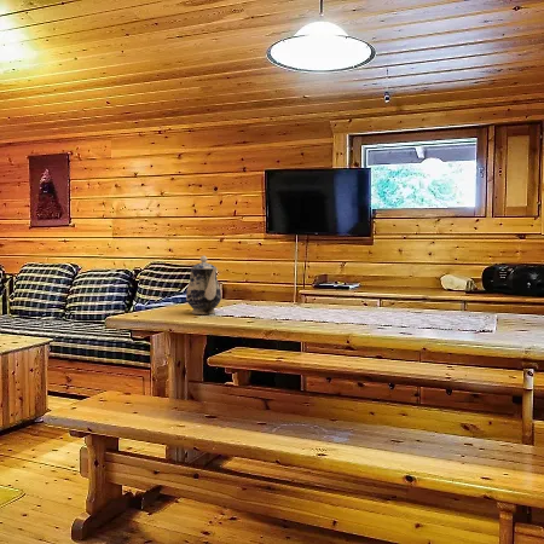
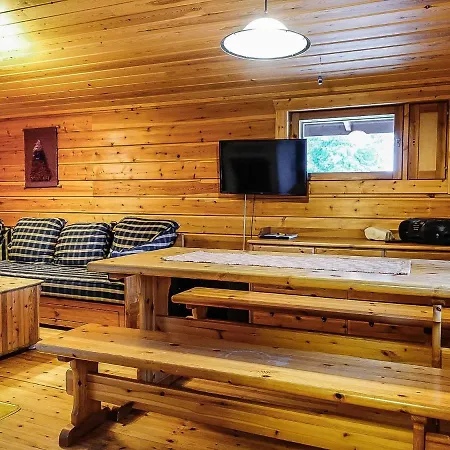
- teapot (203, 284)
